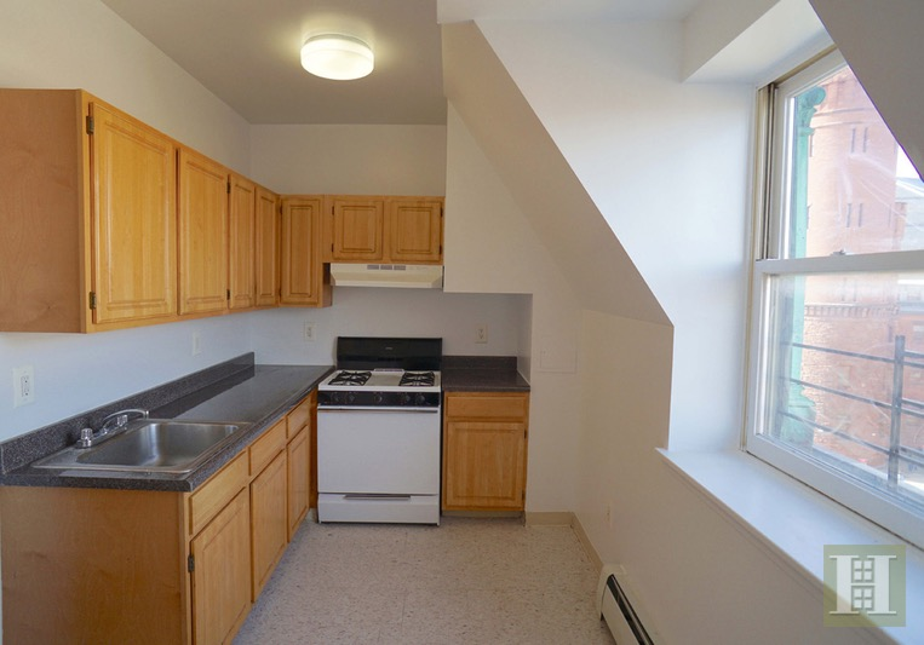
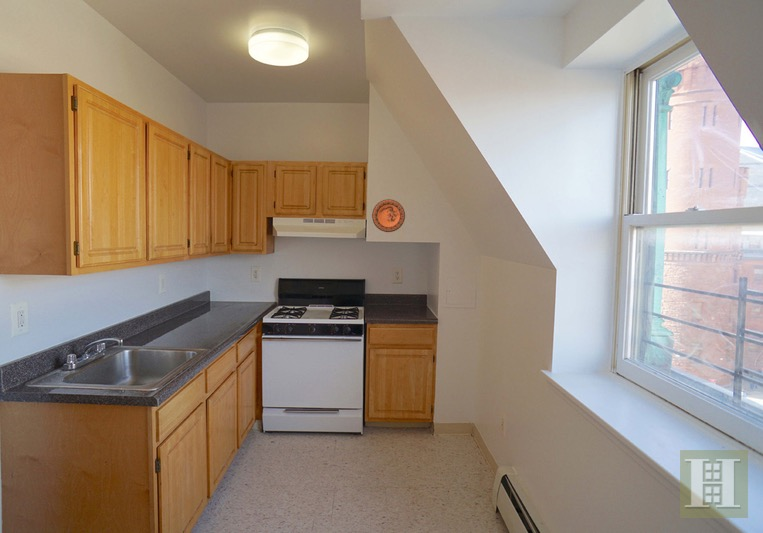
+ decorative plate (388, 215)
